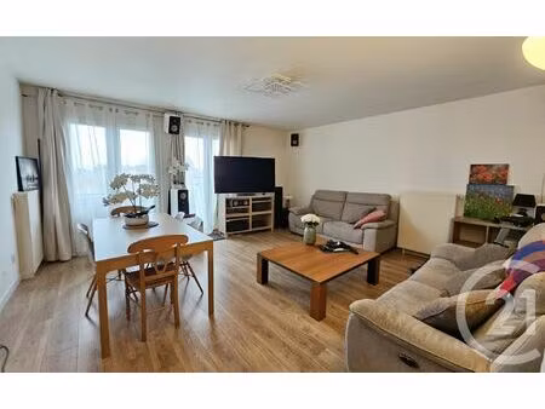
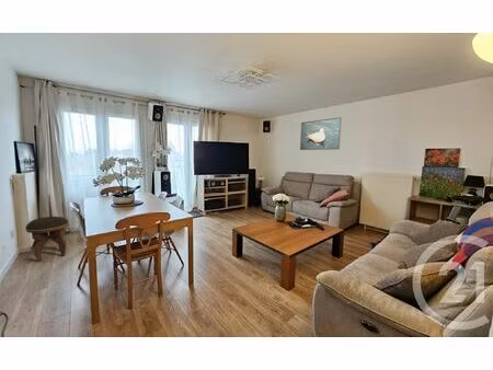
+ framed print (319, 135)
+ footstool (47, 236)
